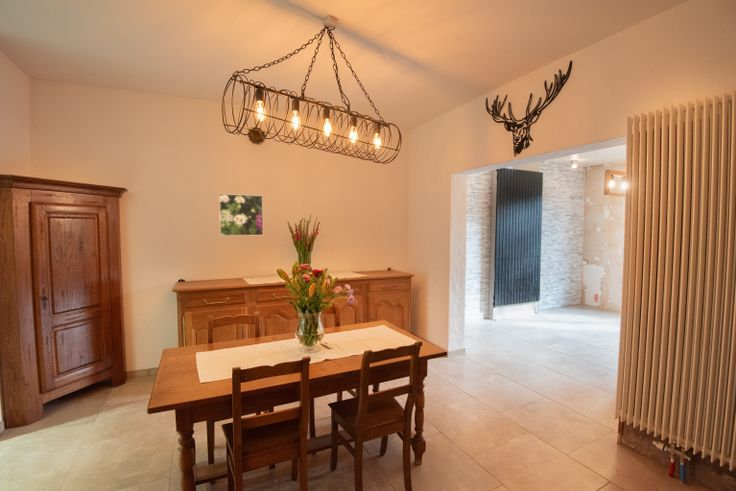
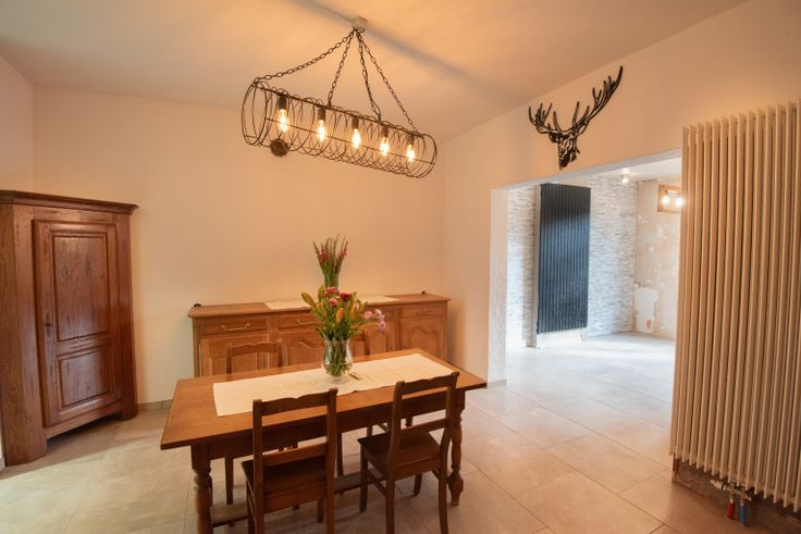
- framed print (241, 215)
